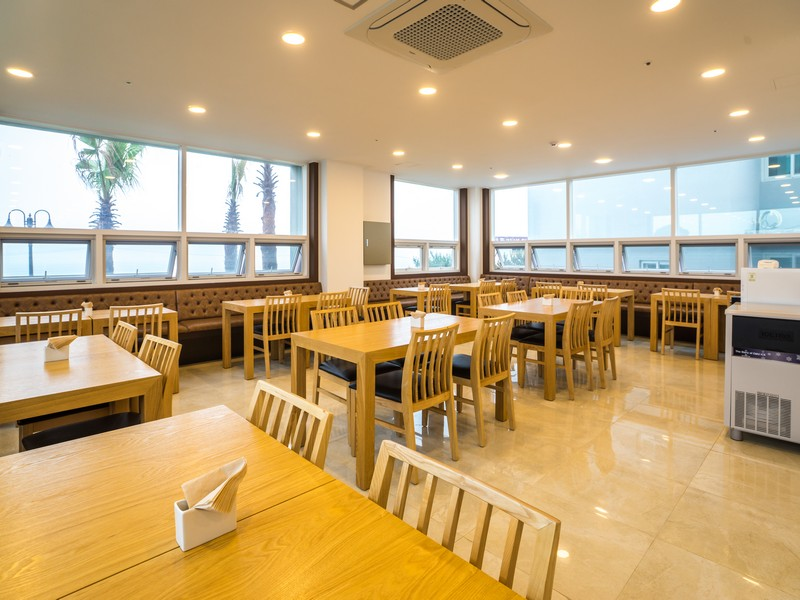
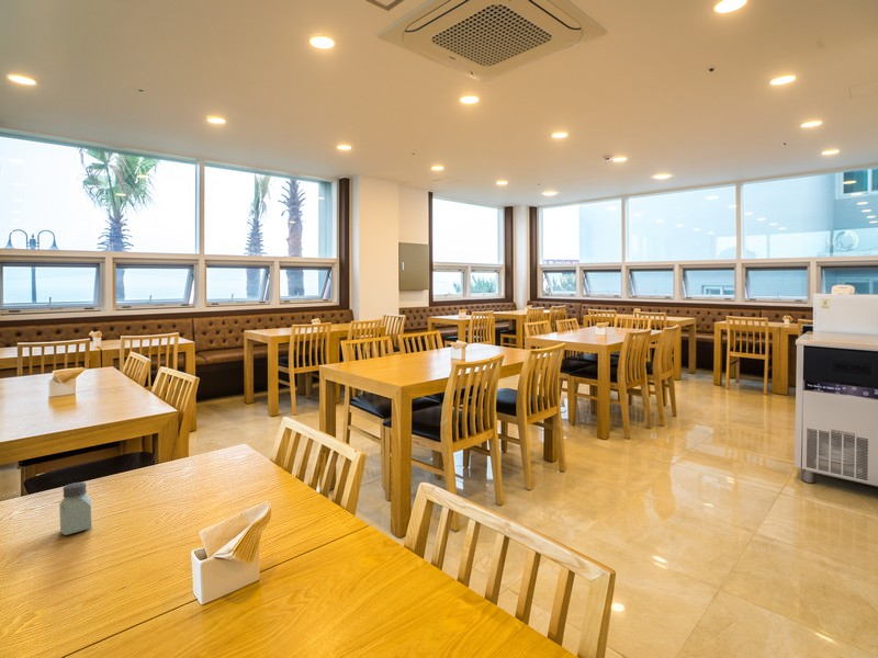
+ saltshaker (75, 507)
